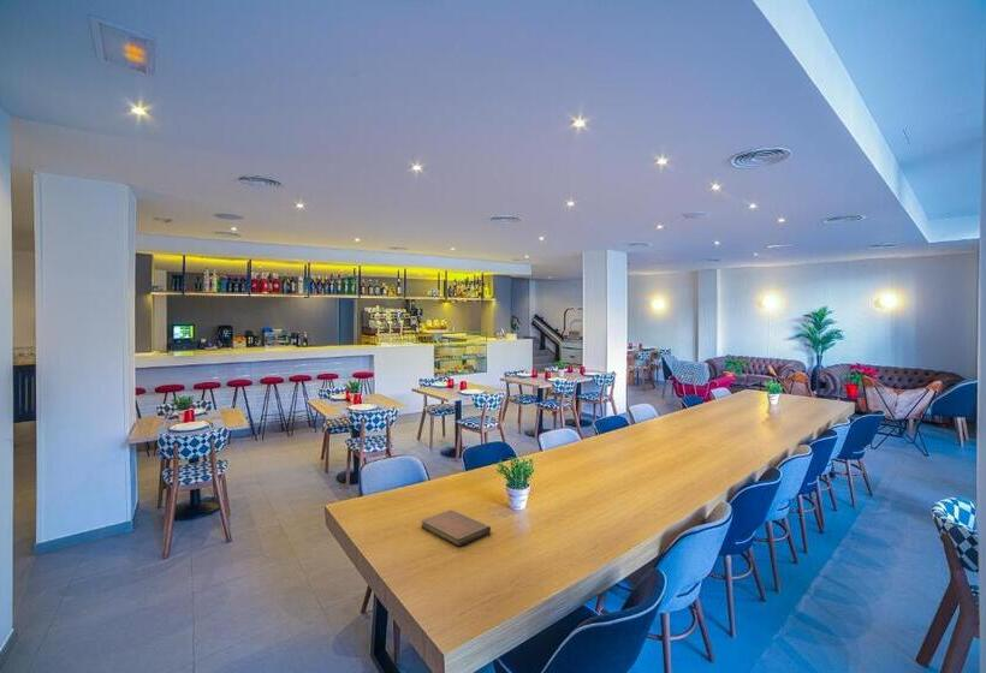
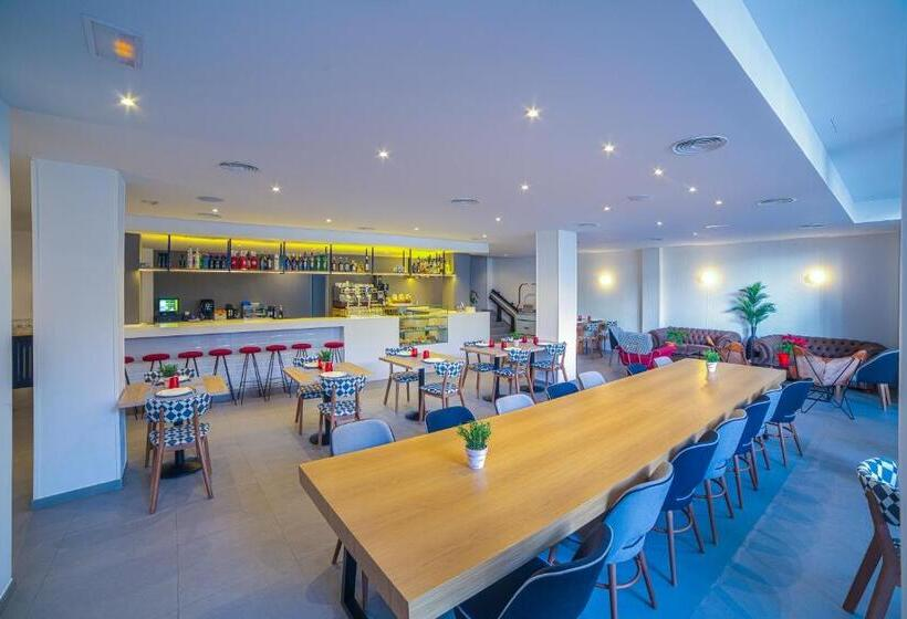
- notebook (455, 525)
